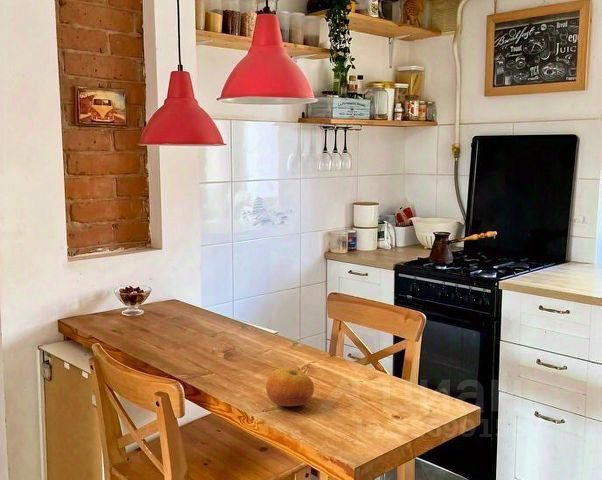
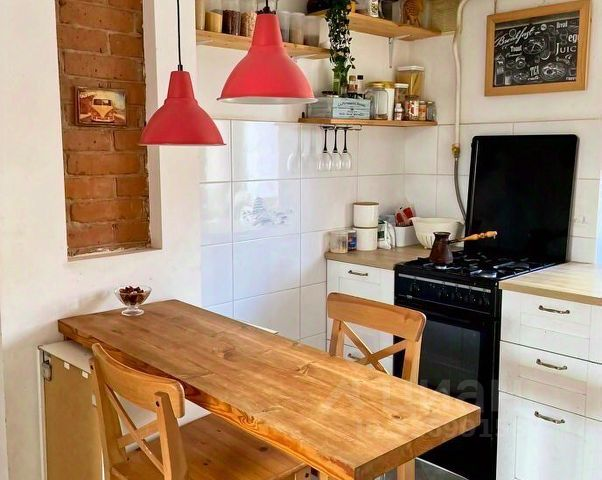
- fruit (289, 387)
